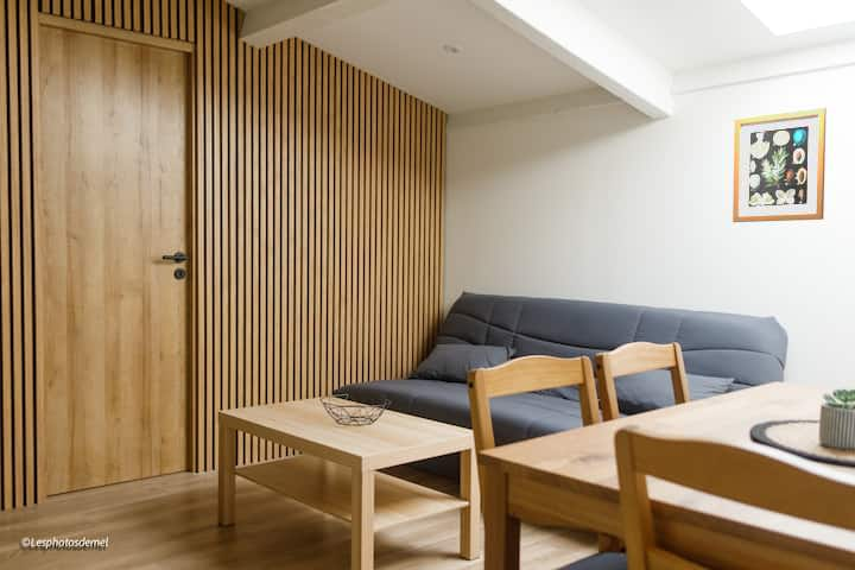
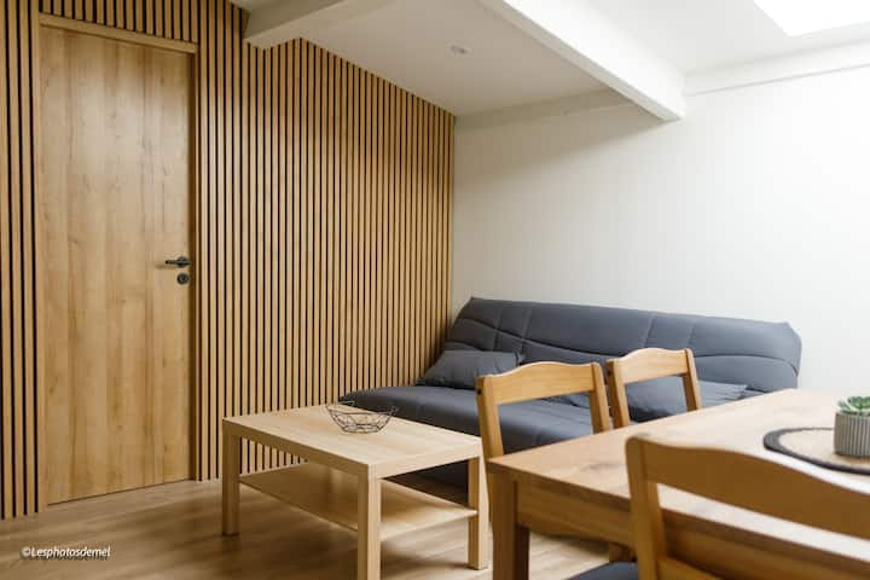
- wall art (777, 167)
